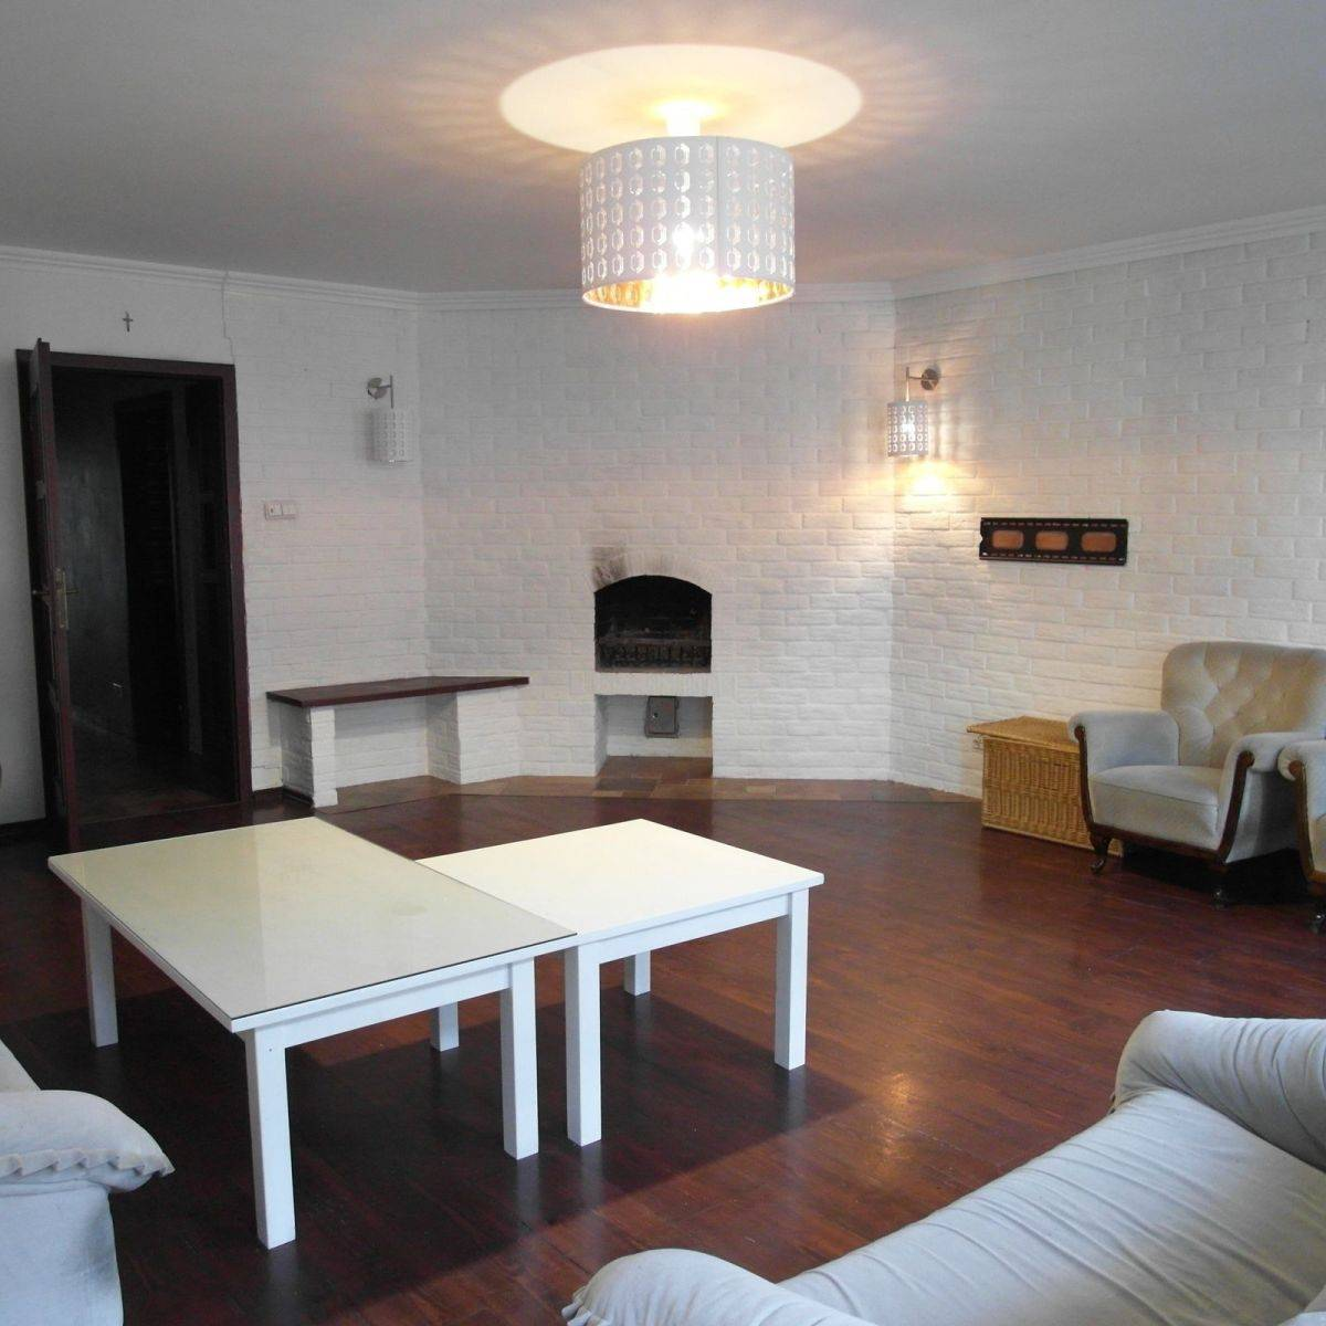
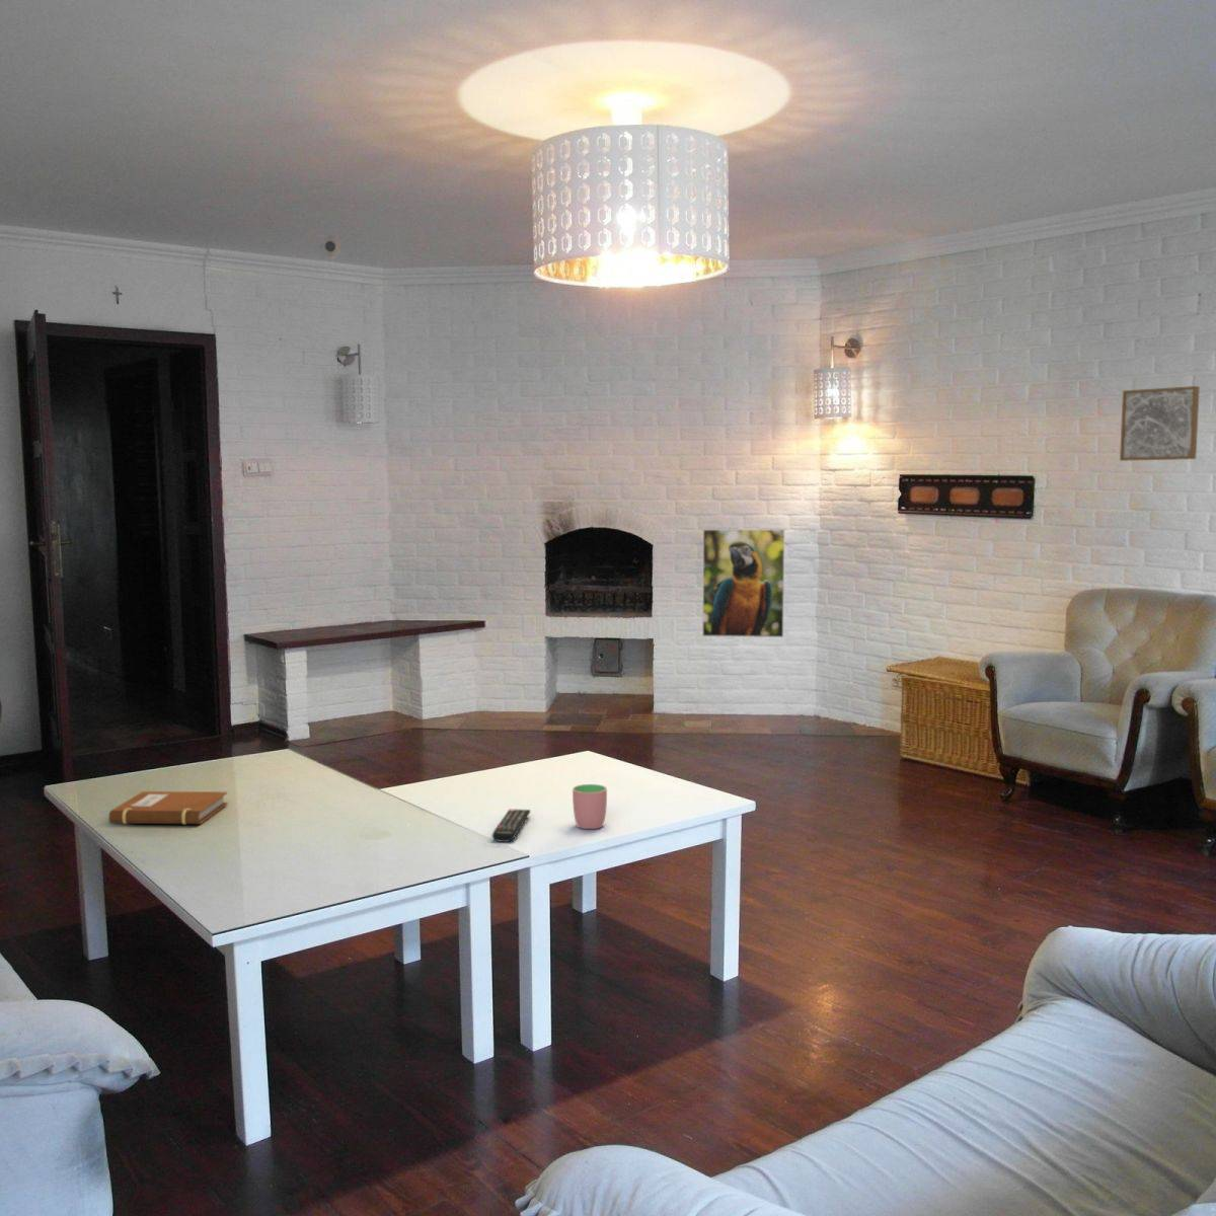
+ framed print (743, 582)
+ smoke detector (330, 246)
+ remote control (512, 824)
+ cup (590, 805)
+ notebook (167, 807)
+ wall art (1158, 423)
